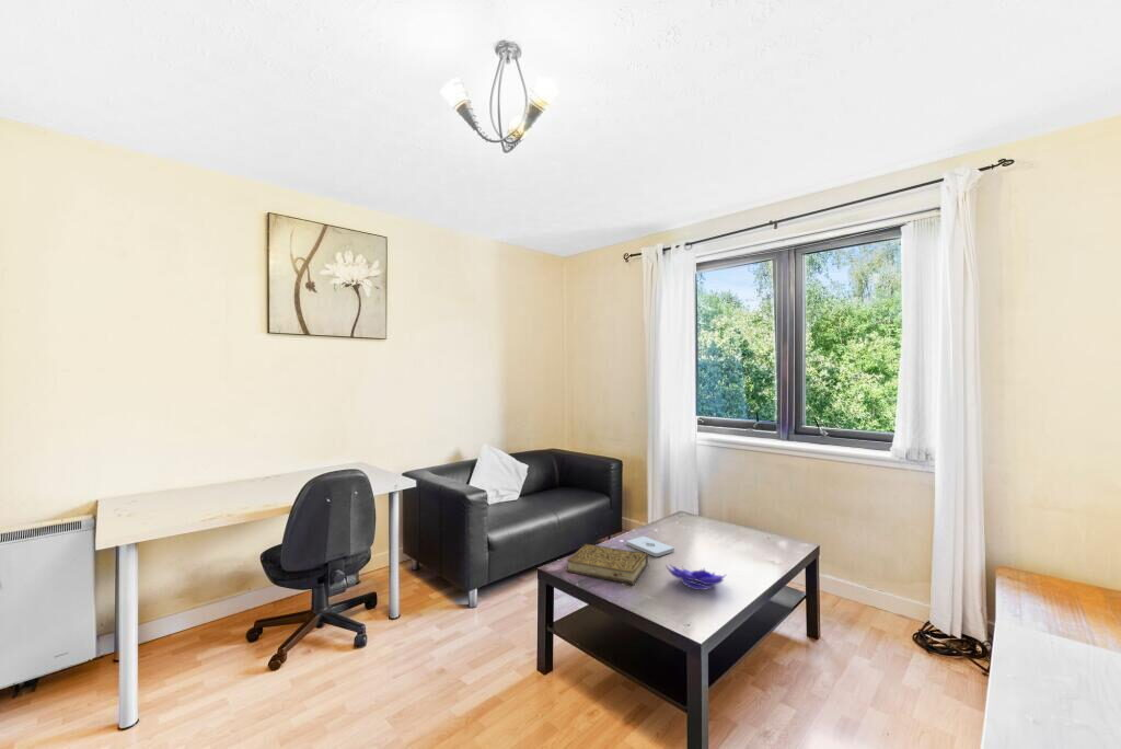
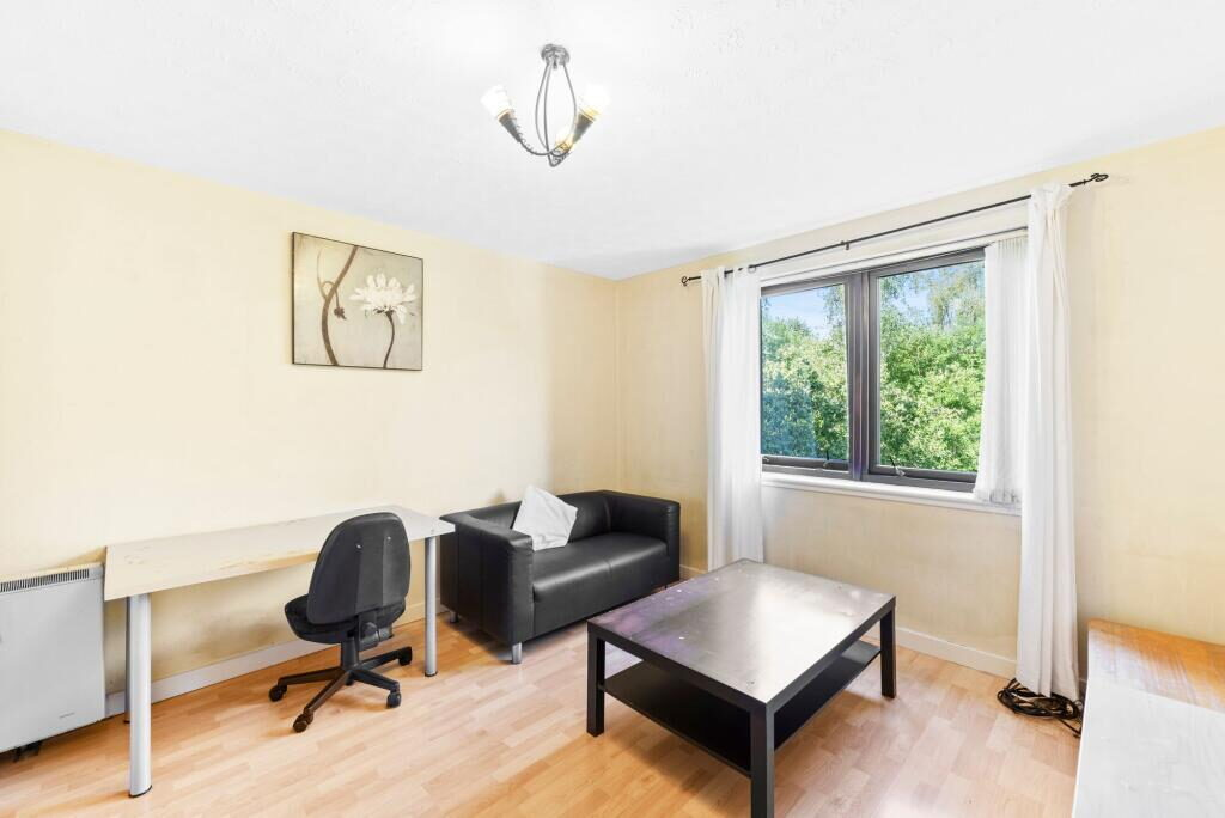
- book (604, 562)
- decorative bowl (698, 573)
- notepad (649, 545)
